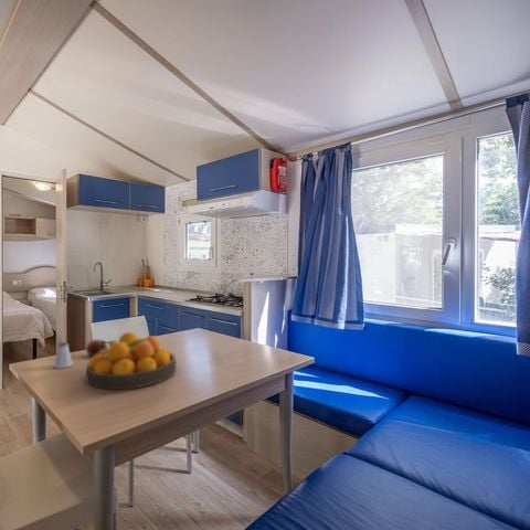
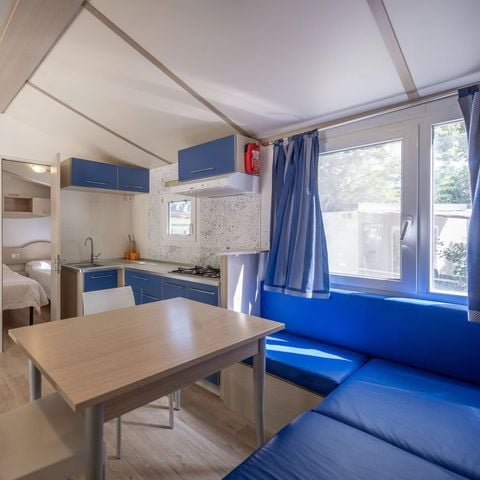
- saltshaker (63, 354)
- fruit bowl (132, 354)
- apple (96, 347)
